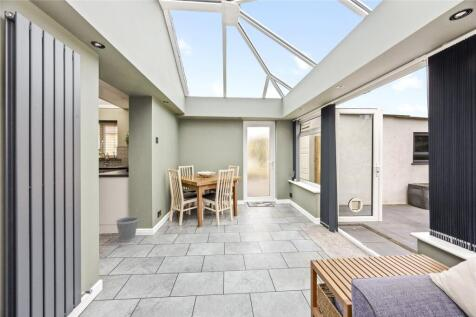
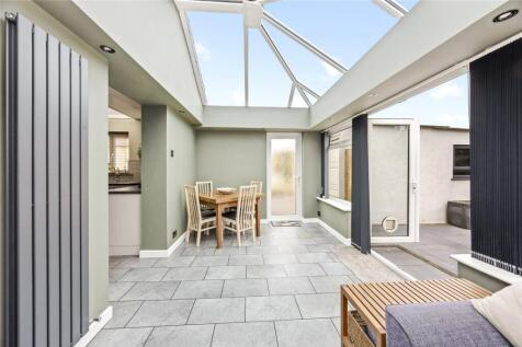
- wastebasket (127, 229)
